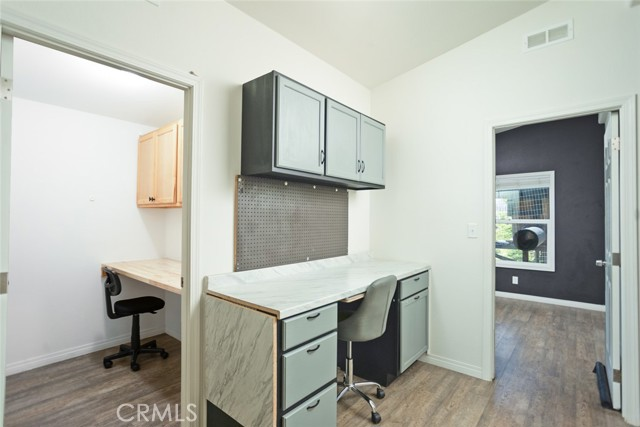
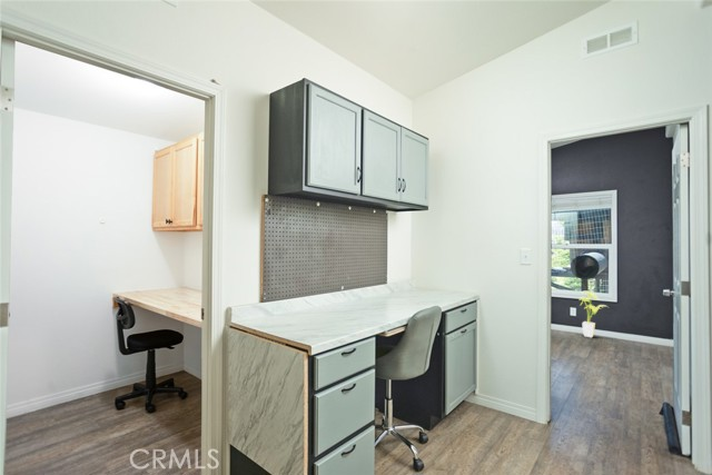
+ house plant (592, 313)
